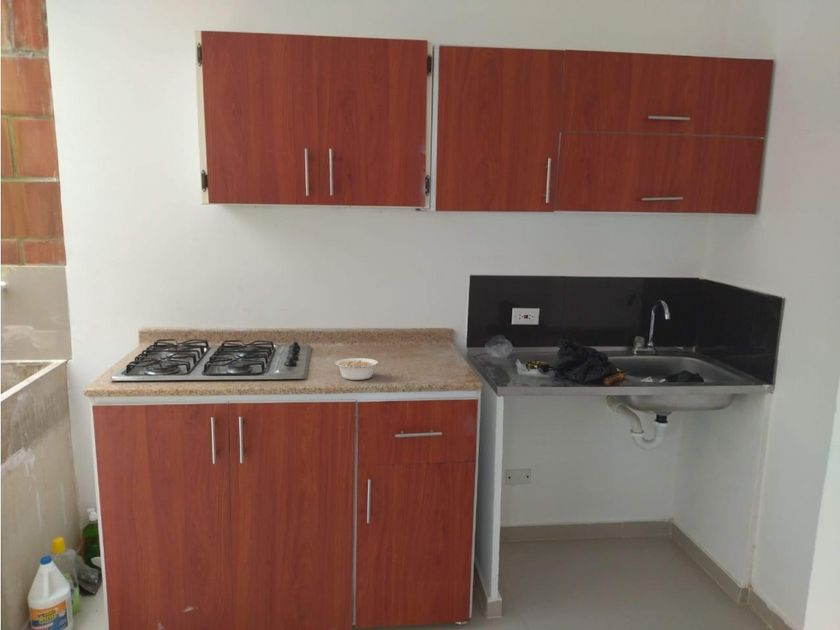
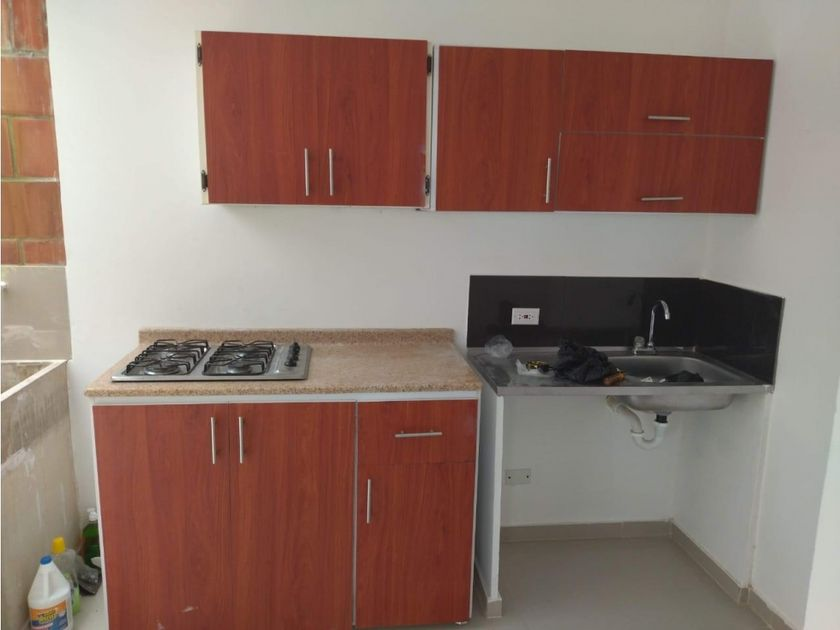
- legume (358, 368)
